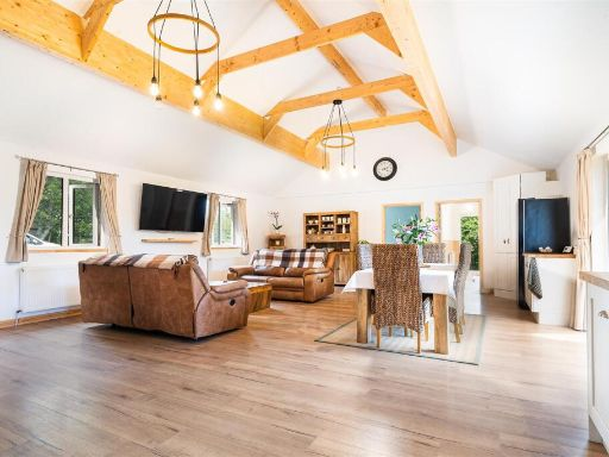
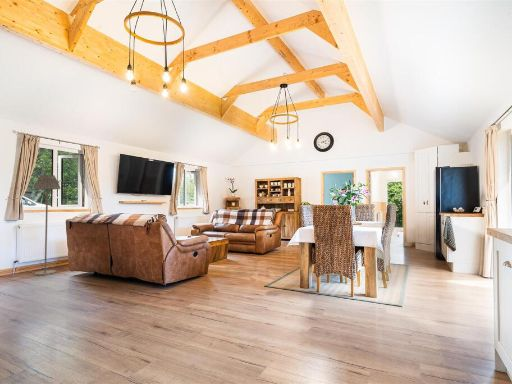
+ floor lamp (46, 223)
